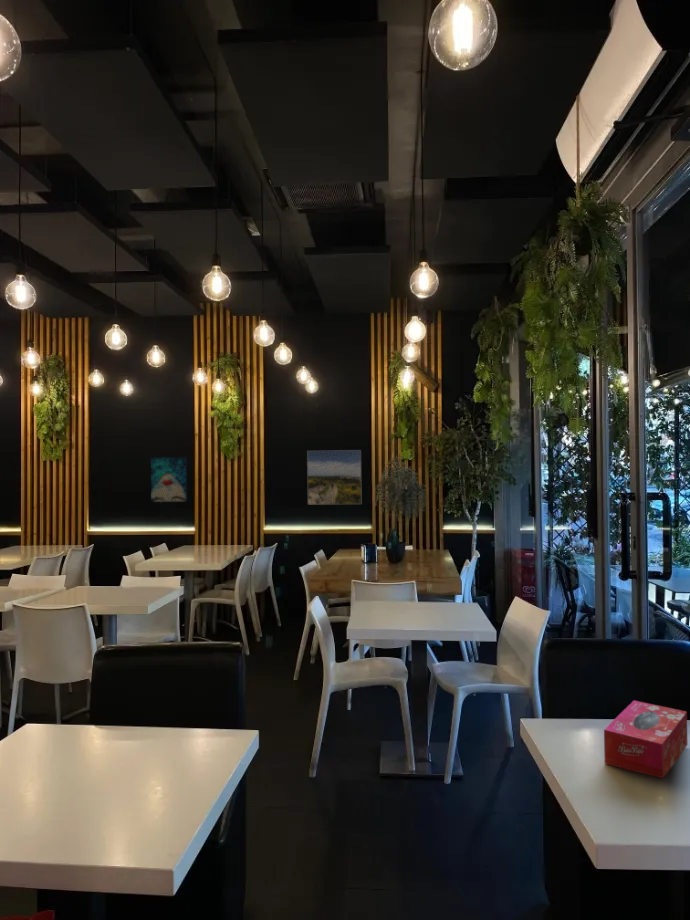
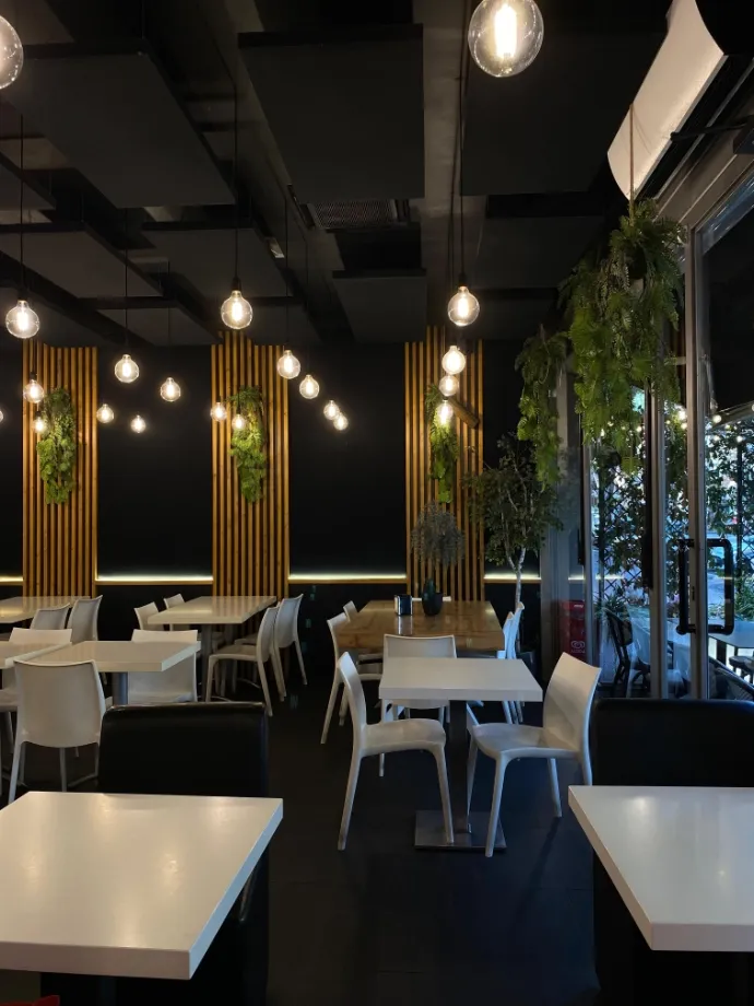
- wall art (168, 479)
- tissue box (647, 737)
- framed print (334, 477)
